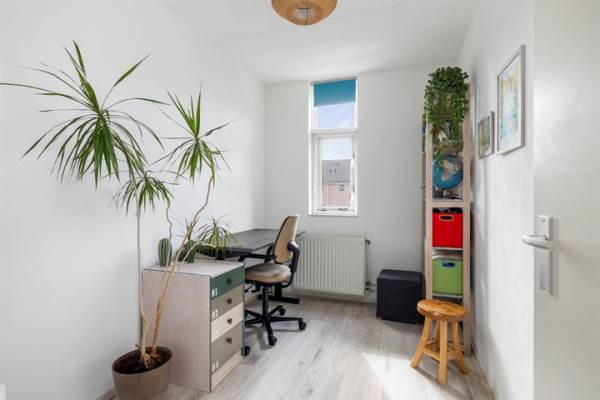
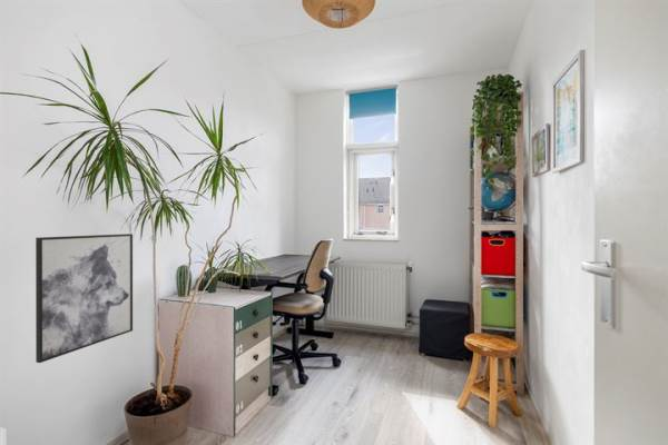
+ wall art (90, 289)
